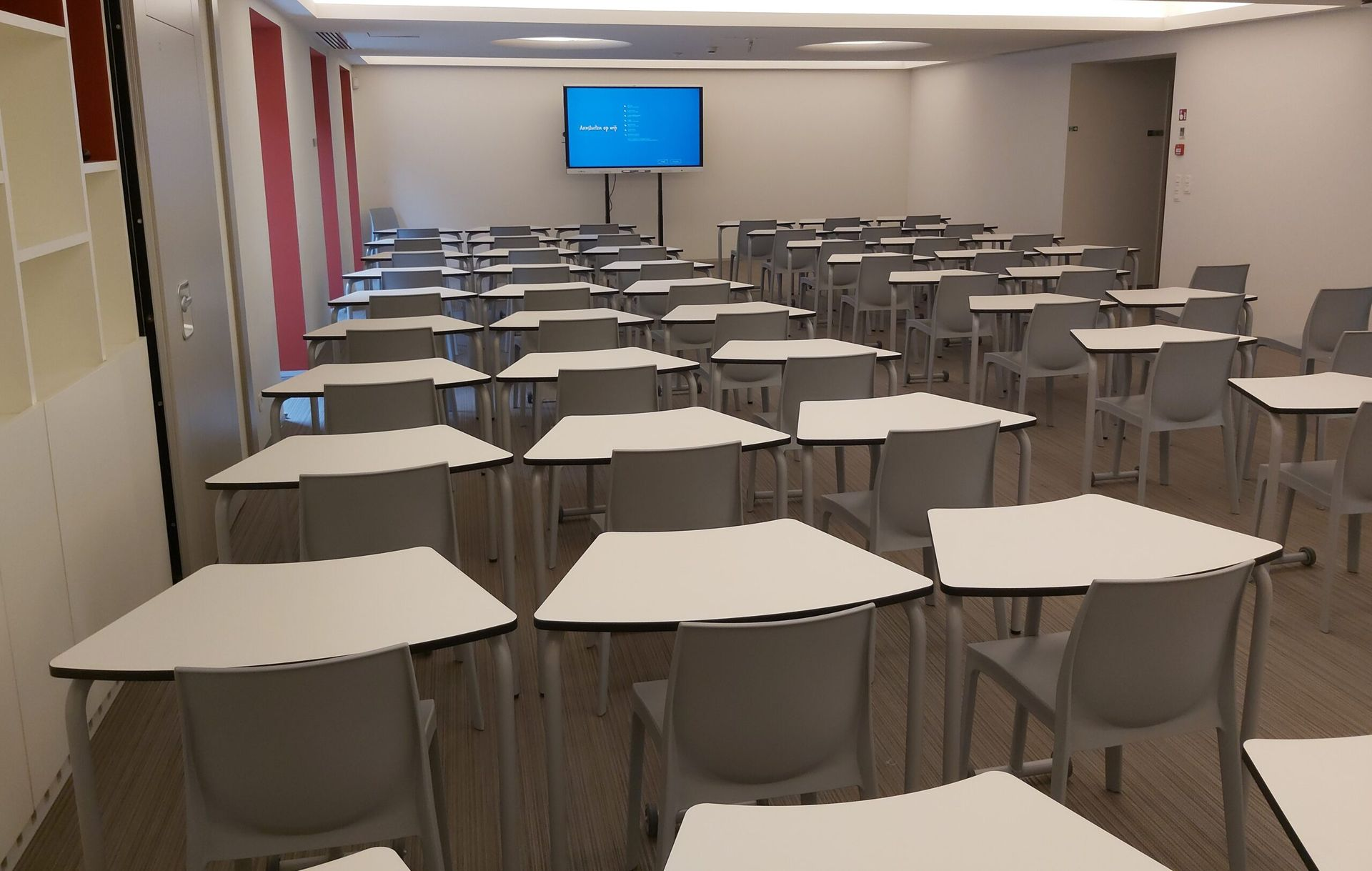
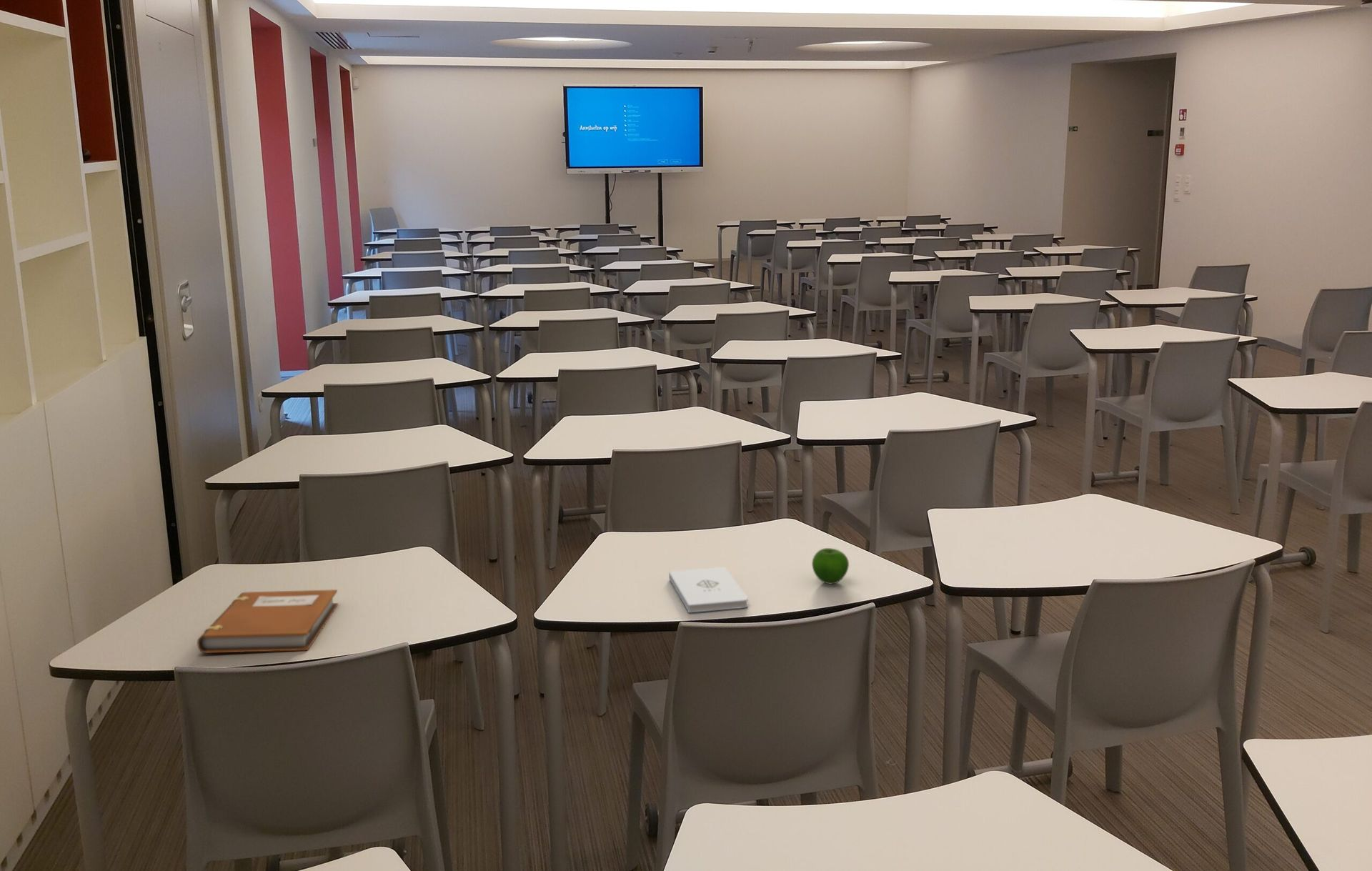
+ notepad (707, 589)
+ notebook (272, 618)
+ apple (830, 567)
